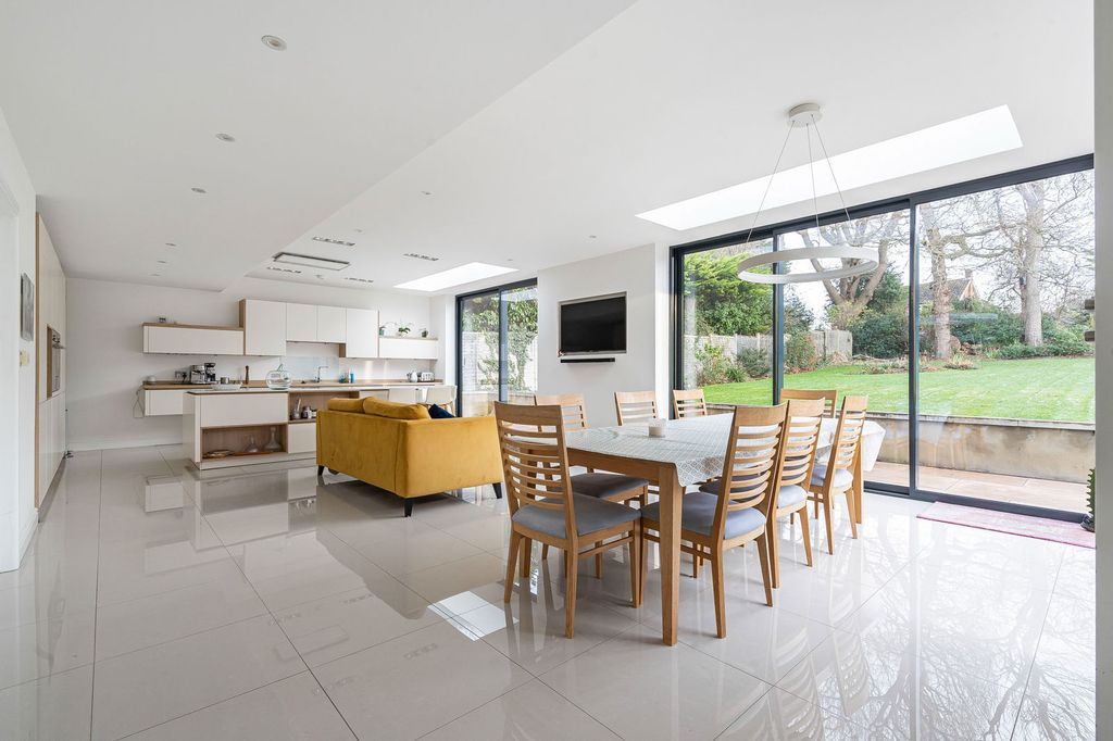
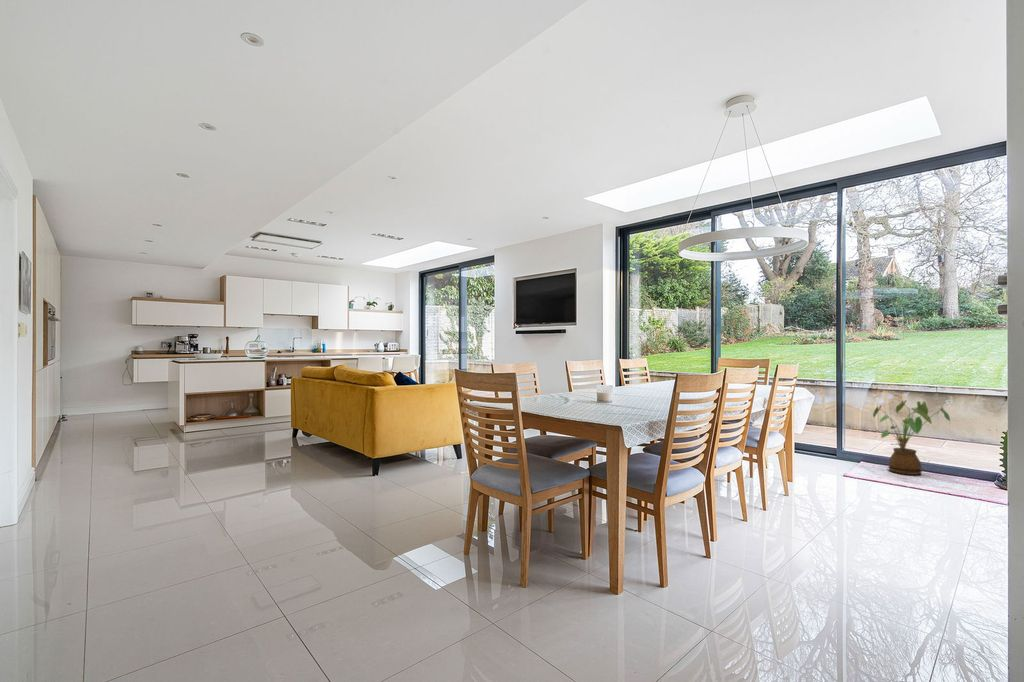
+ house plant (909, 437)
